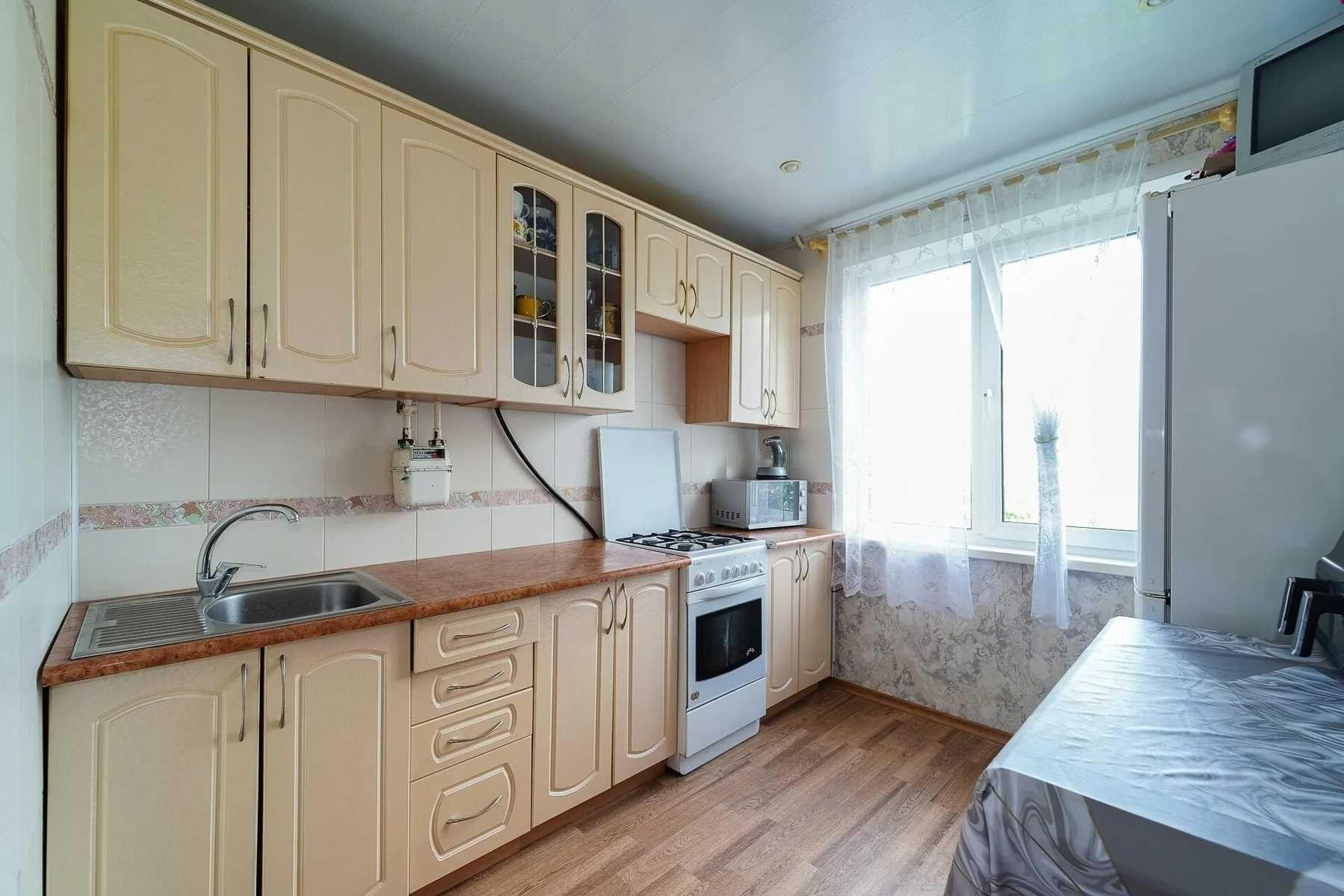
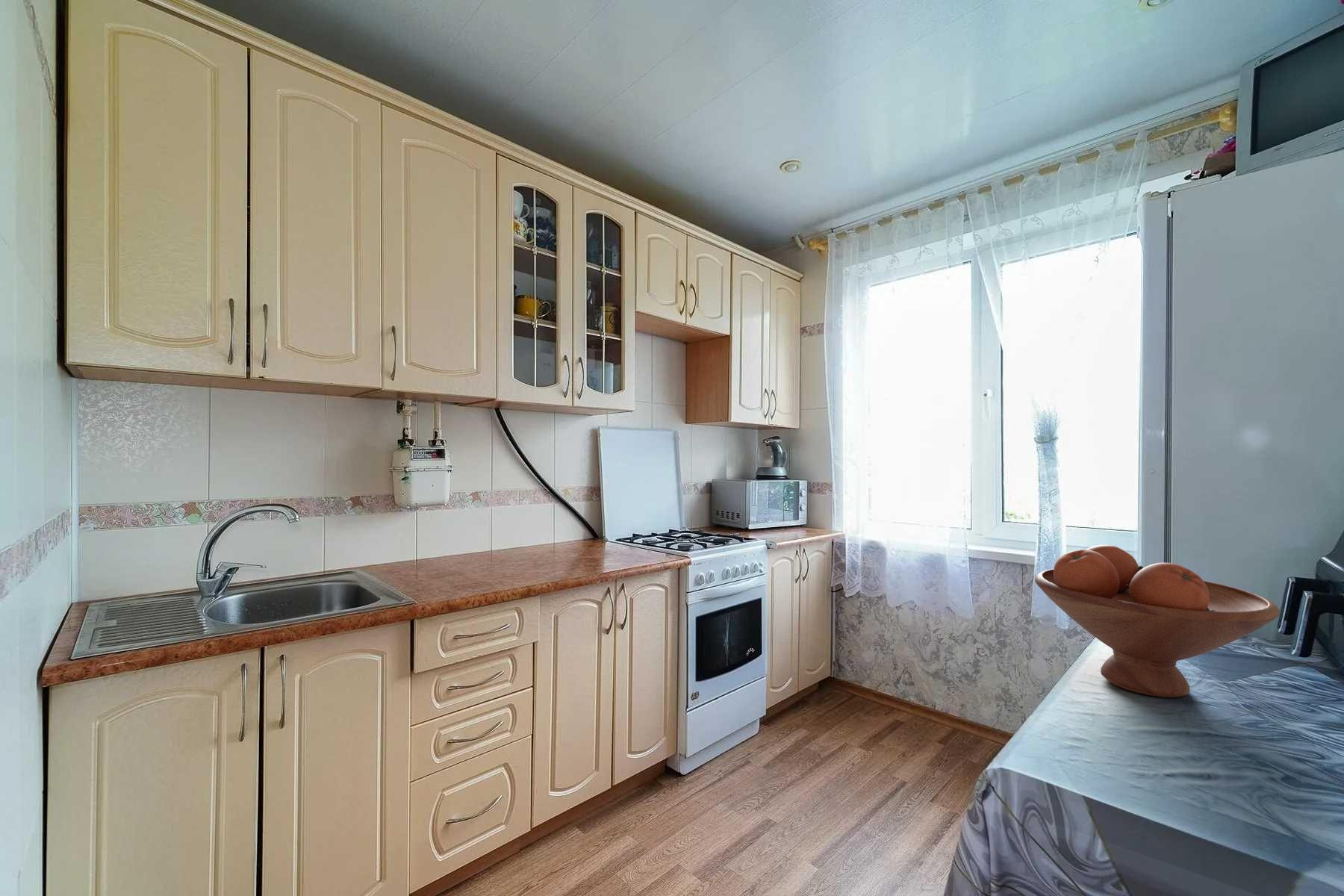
+ fruit bowl (1144, 617)
